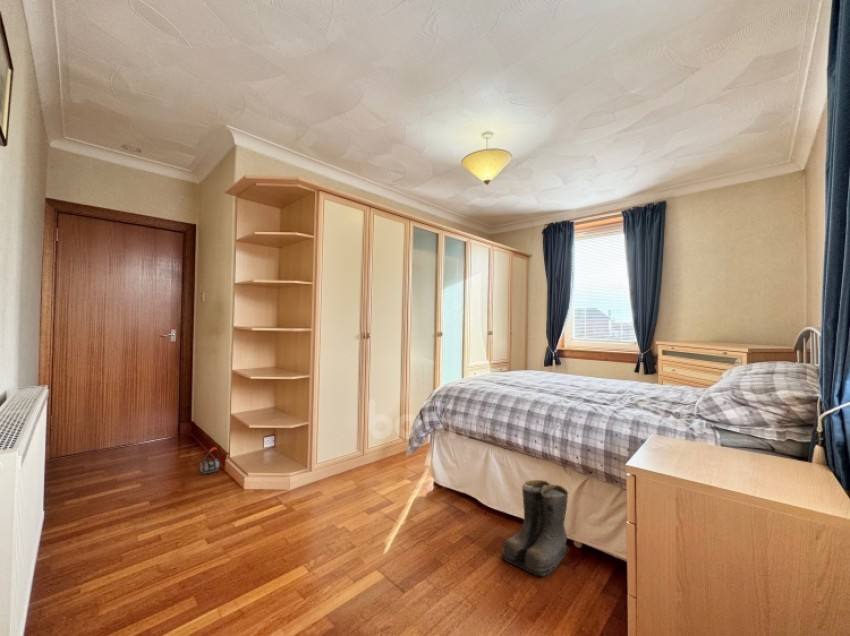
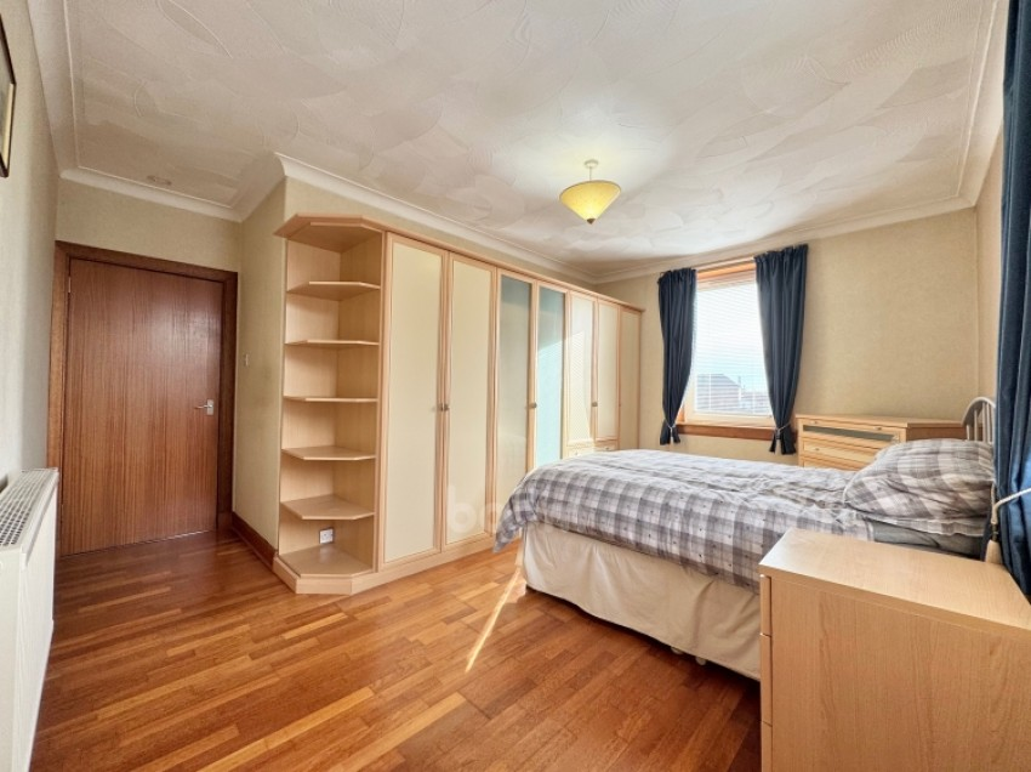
- boots (536, 522)
- bag (207, 455)
